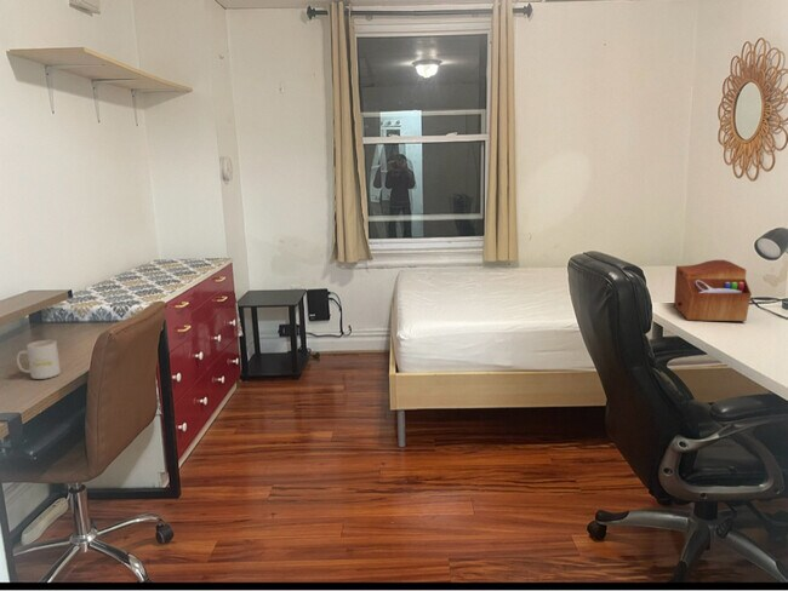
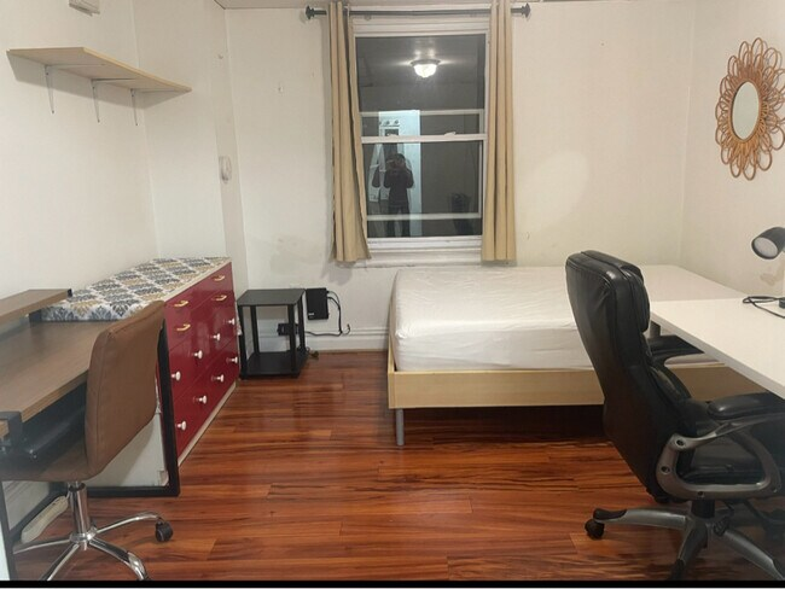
- sewing box (708, 289)
- mug (38, 360)
